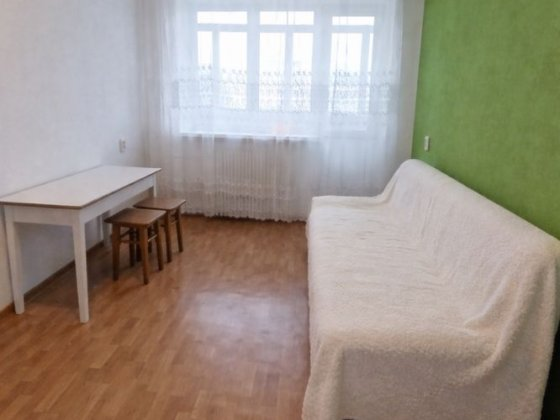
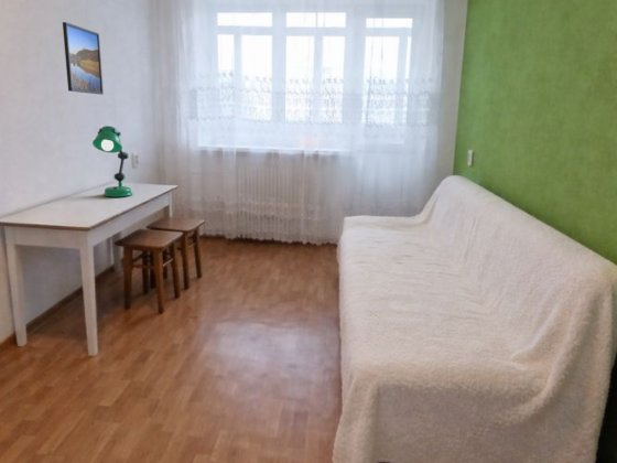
+ desk lamp (118, 157)
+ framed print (84, 61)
